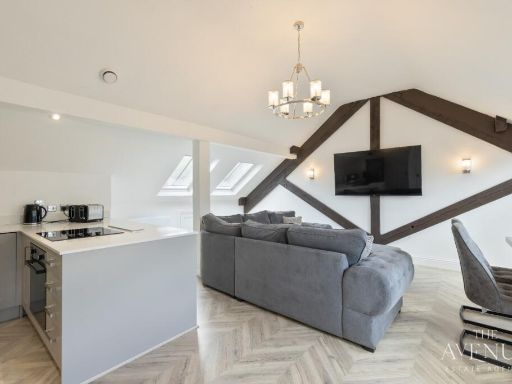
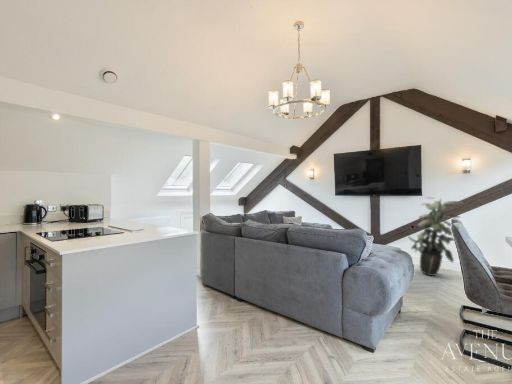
+ indoor plant (434, 236)
